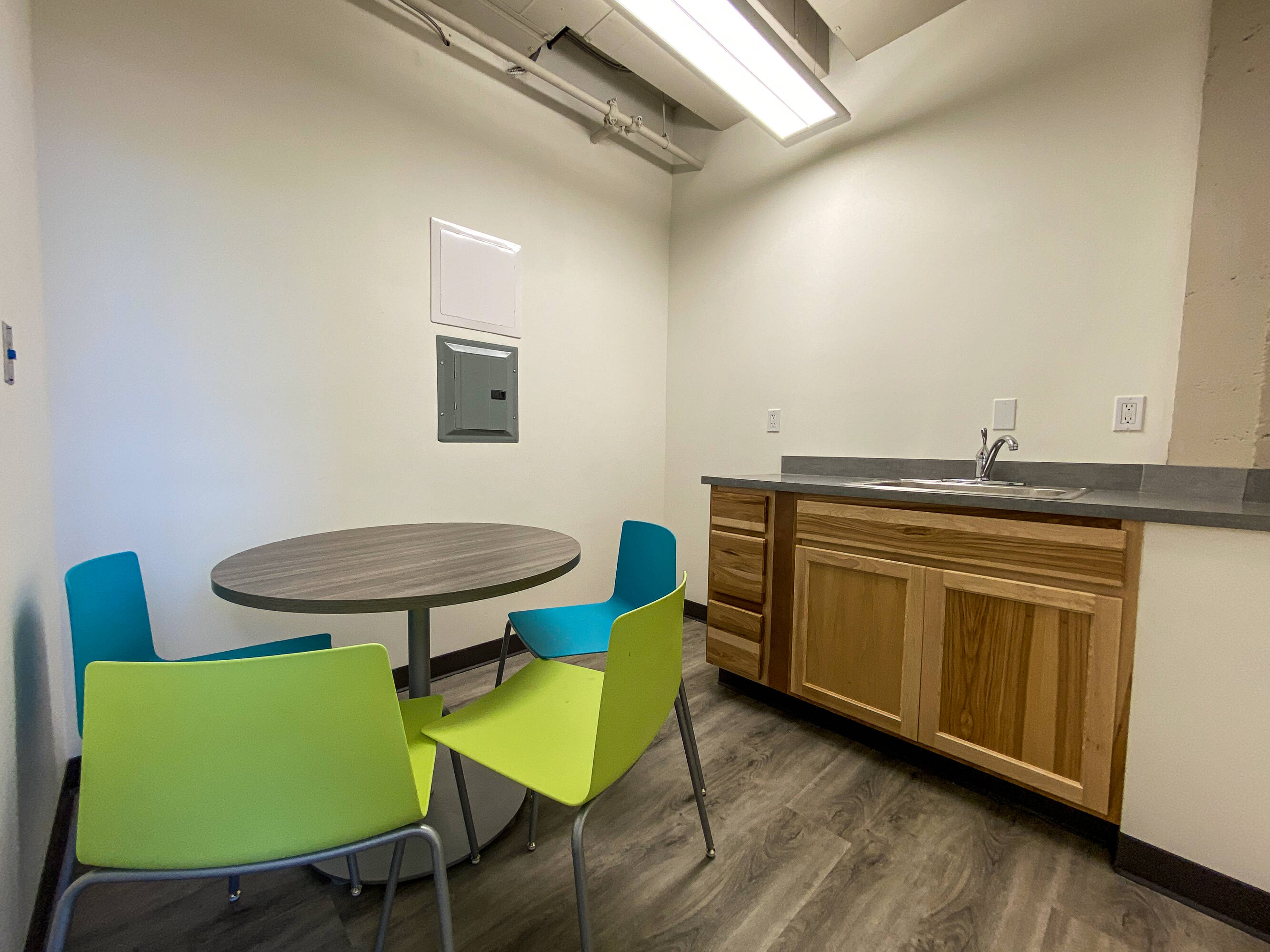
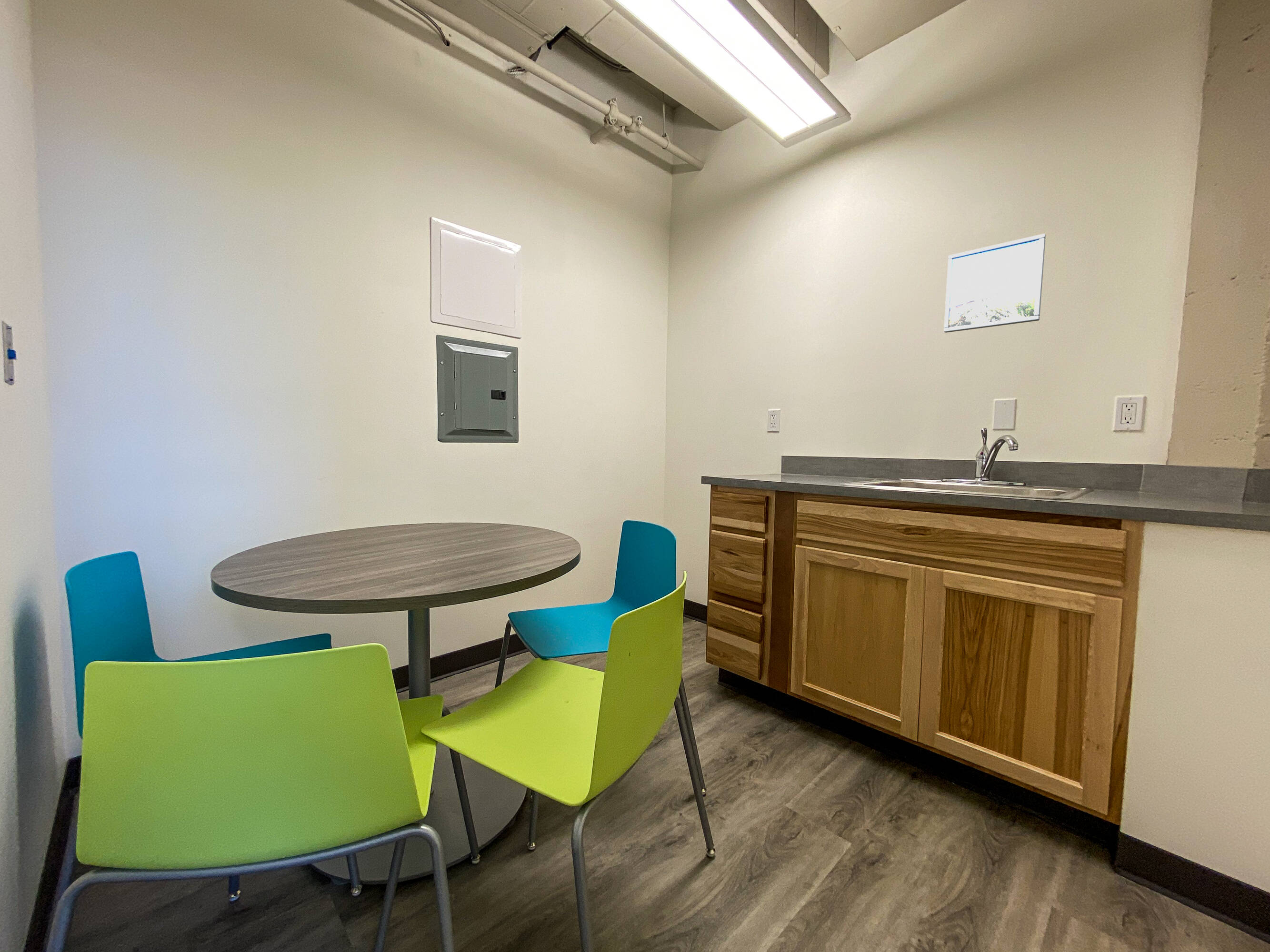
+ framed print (991, 286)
